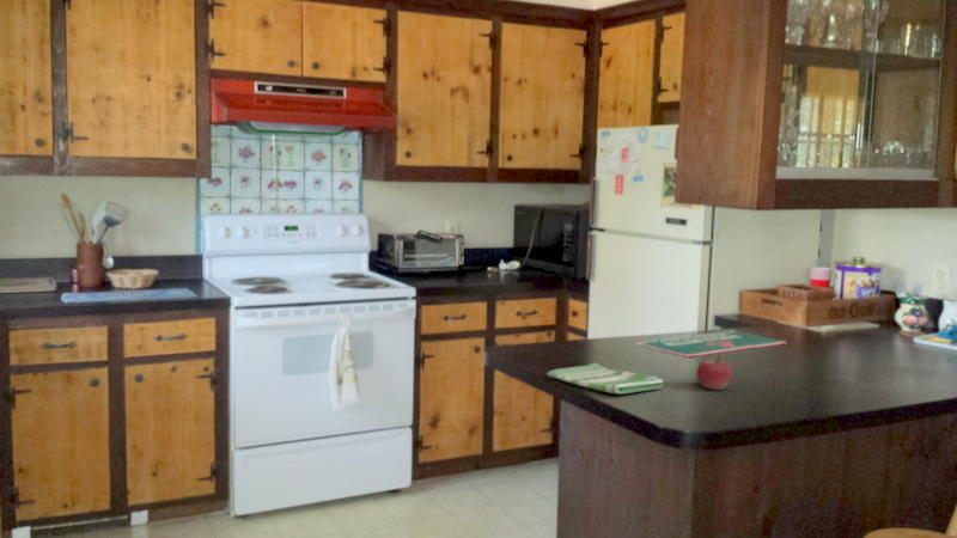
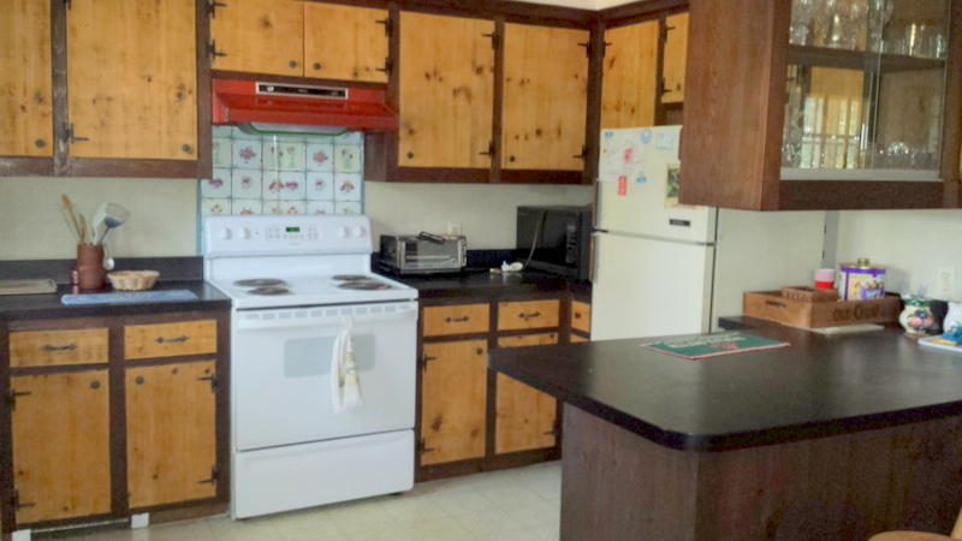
- dish towel (604, 378)
- fruit (714, 371)
